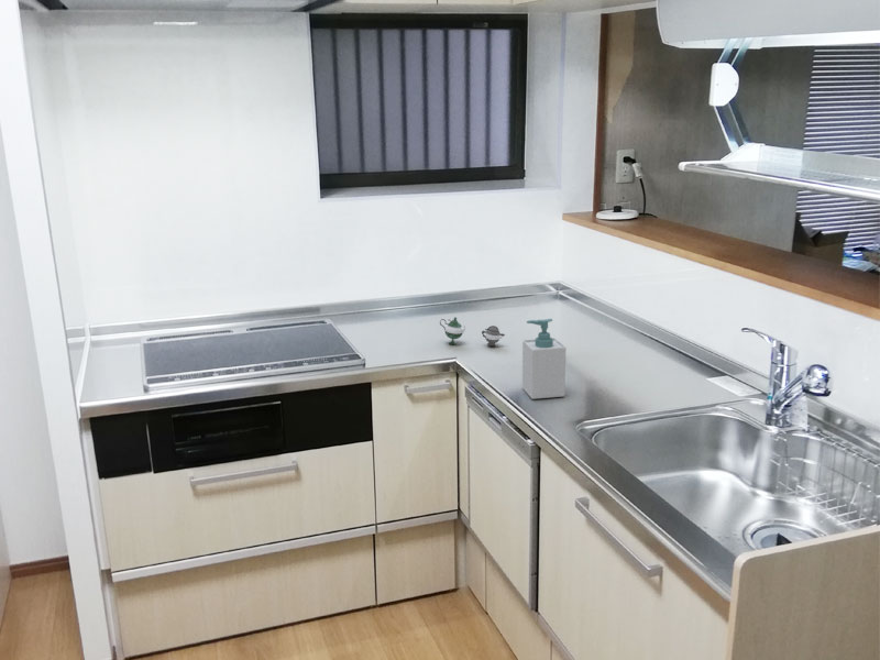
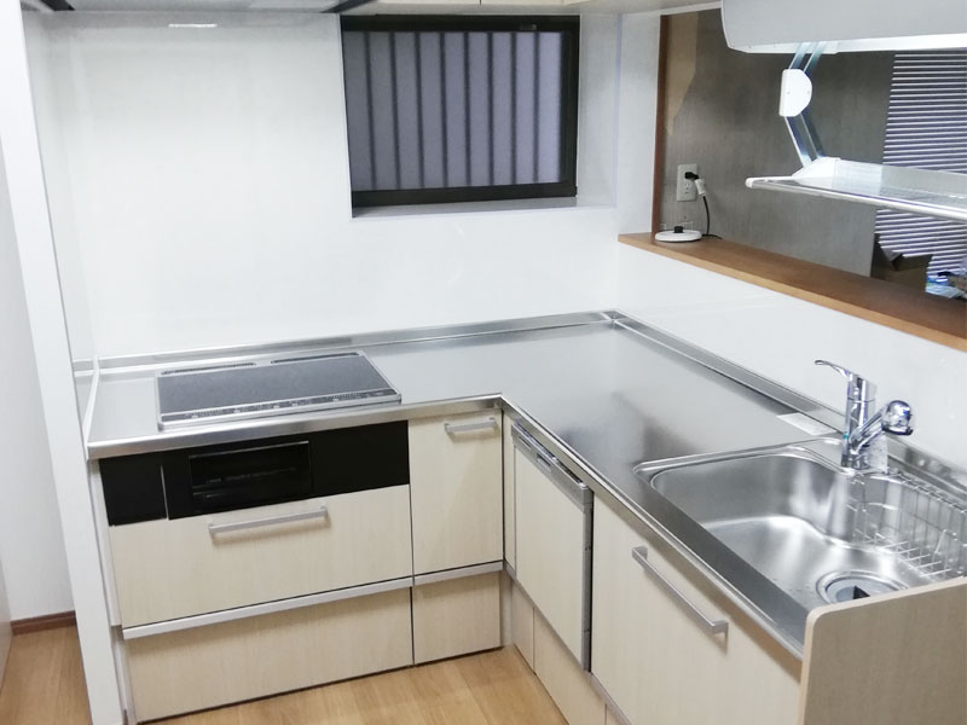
- teapot (464, 330)
- soap bottle (543, 356)
